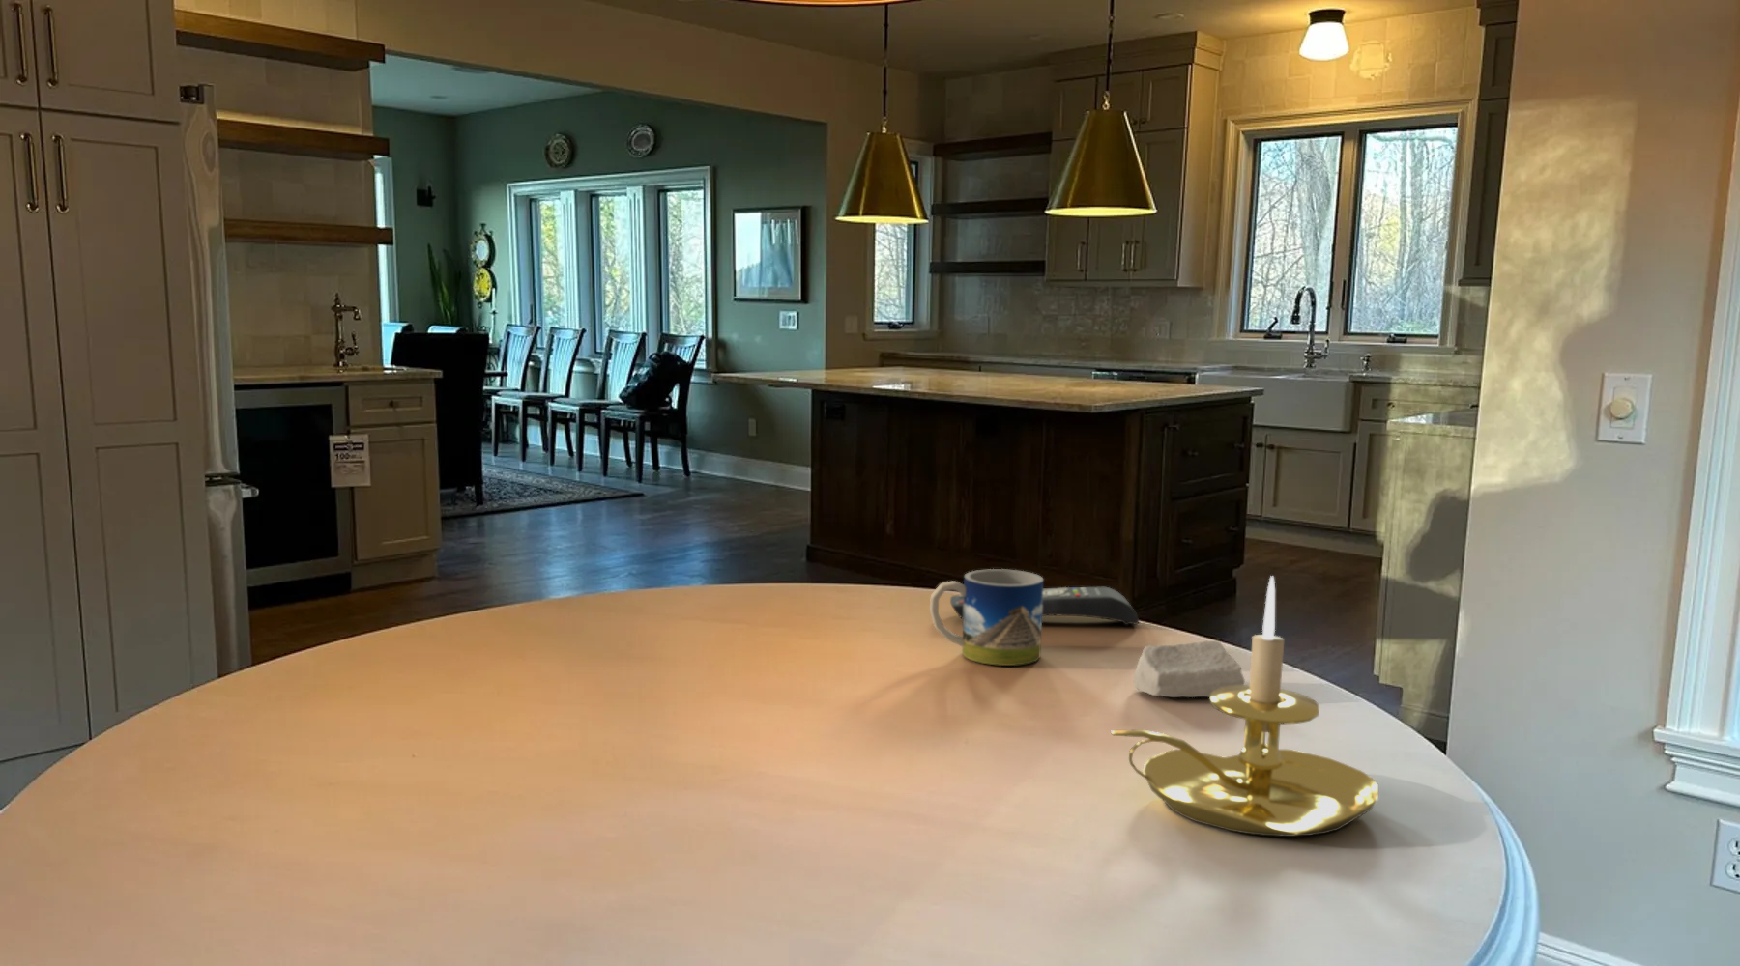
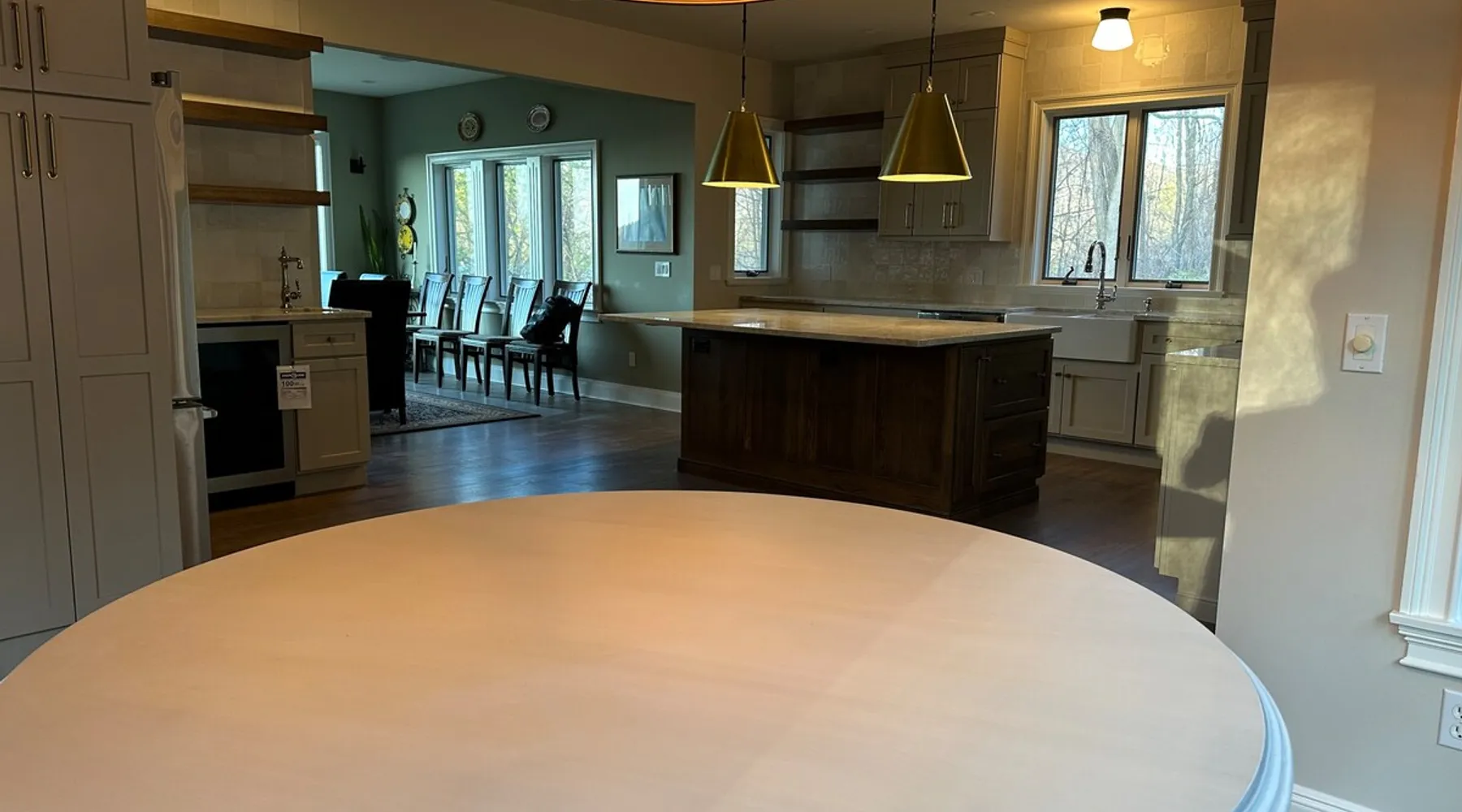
- remote control (1043, 604)
- soap bar (1185, 669)
- candle holder (1246, 691)
- mug (985, 615)
